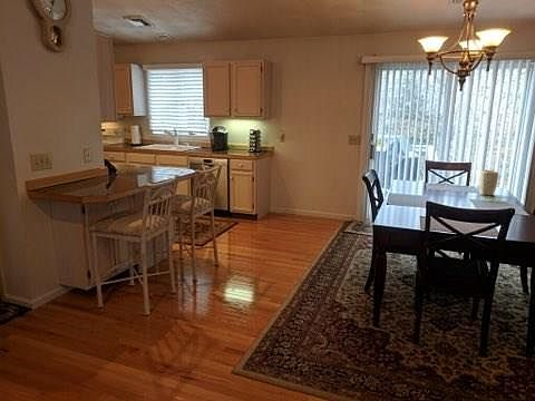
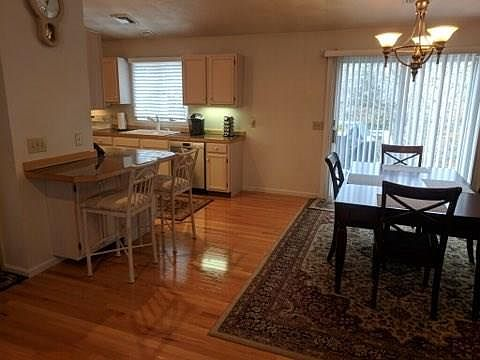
- plant pot (487, 183)
